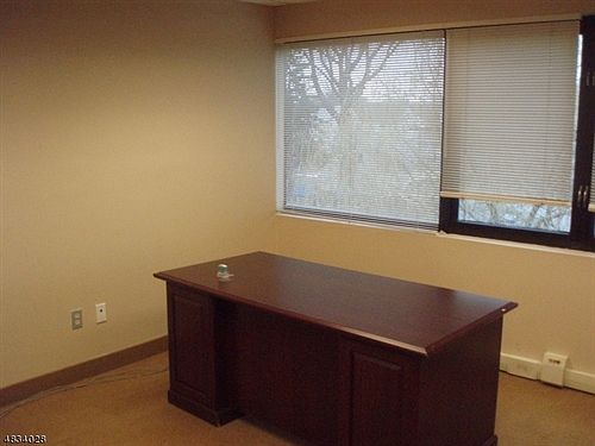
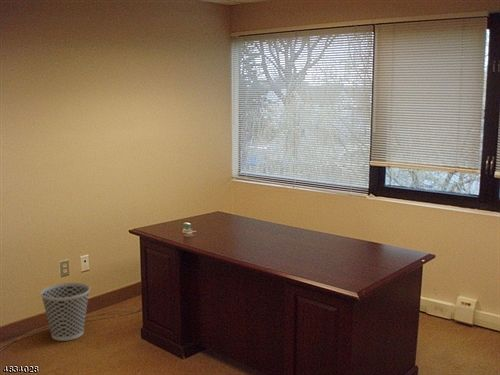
+ wastebasket (66, 312)
